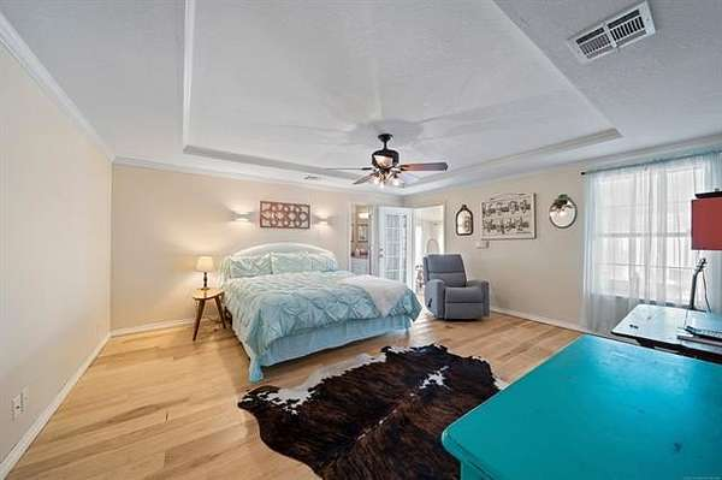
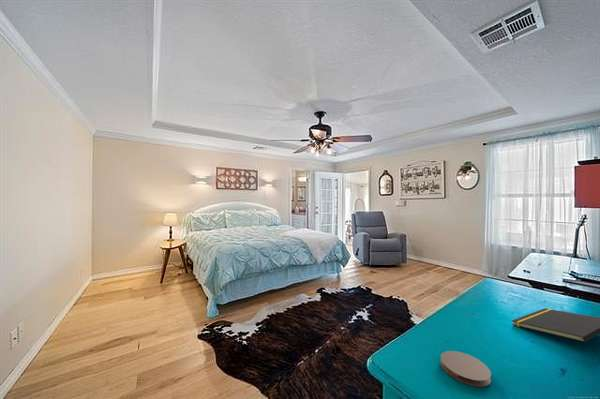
+ coaster (464, 367)
+ notepad (561, 322)
